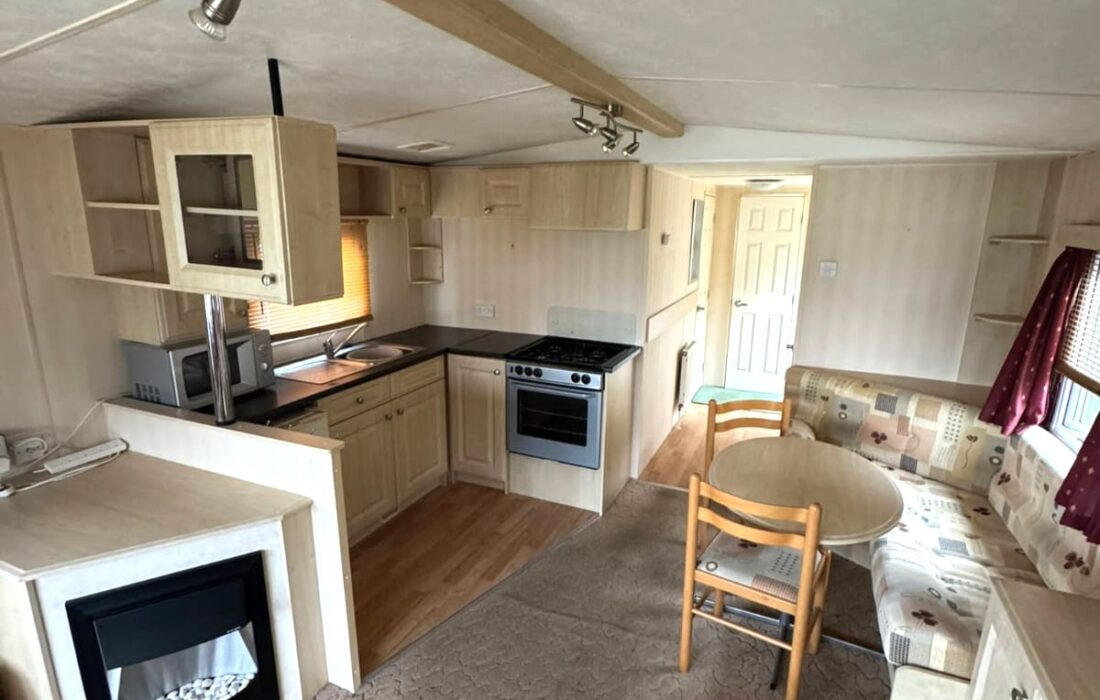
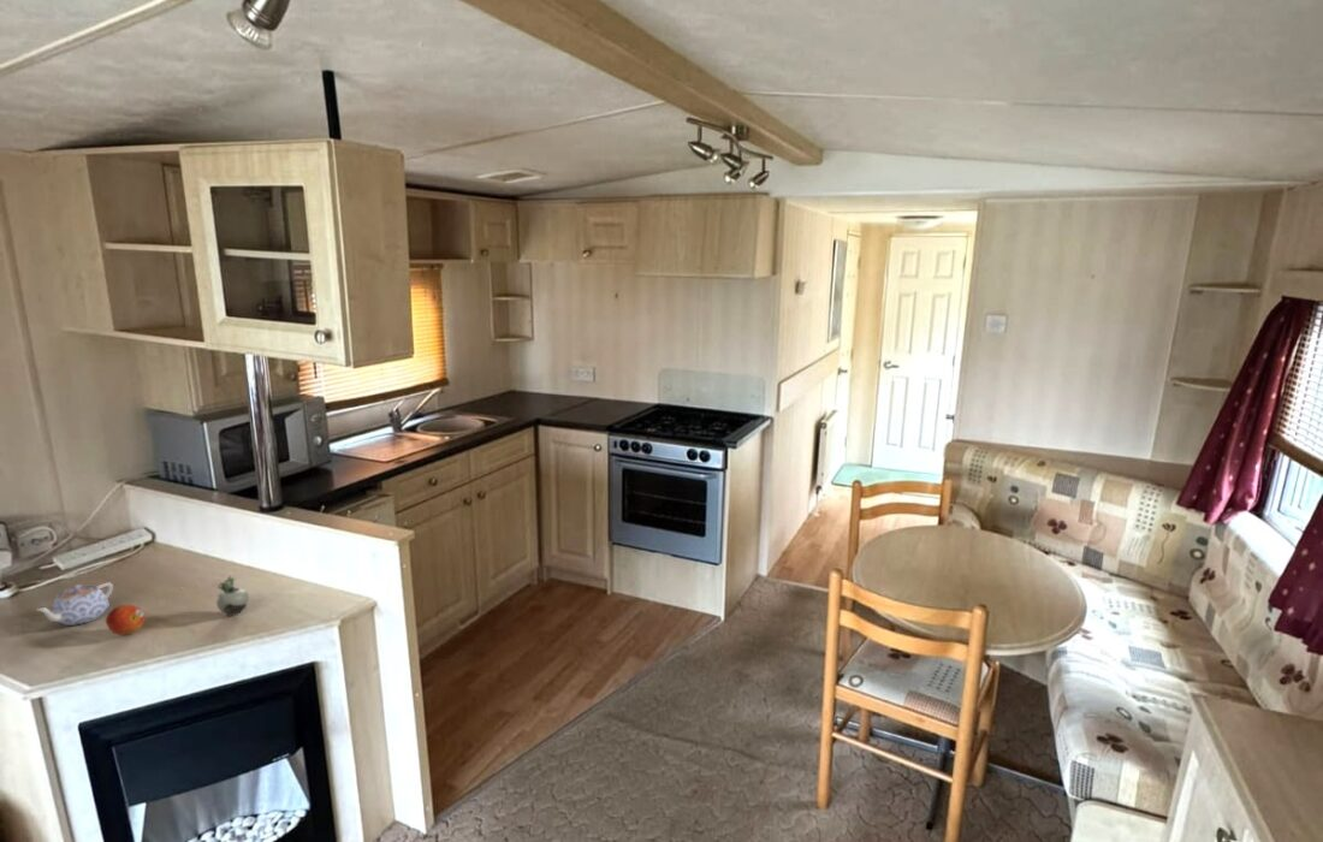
+ fruit (126, 619)
+ teapot (76, 603)
+ succulent plant (220, 598)
